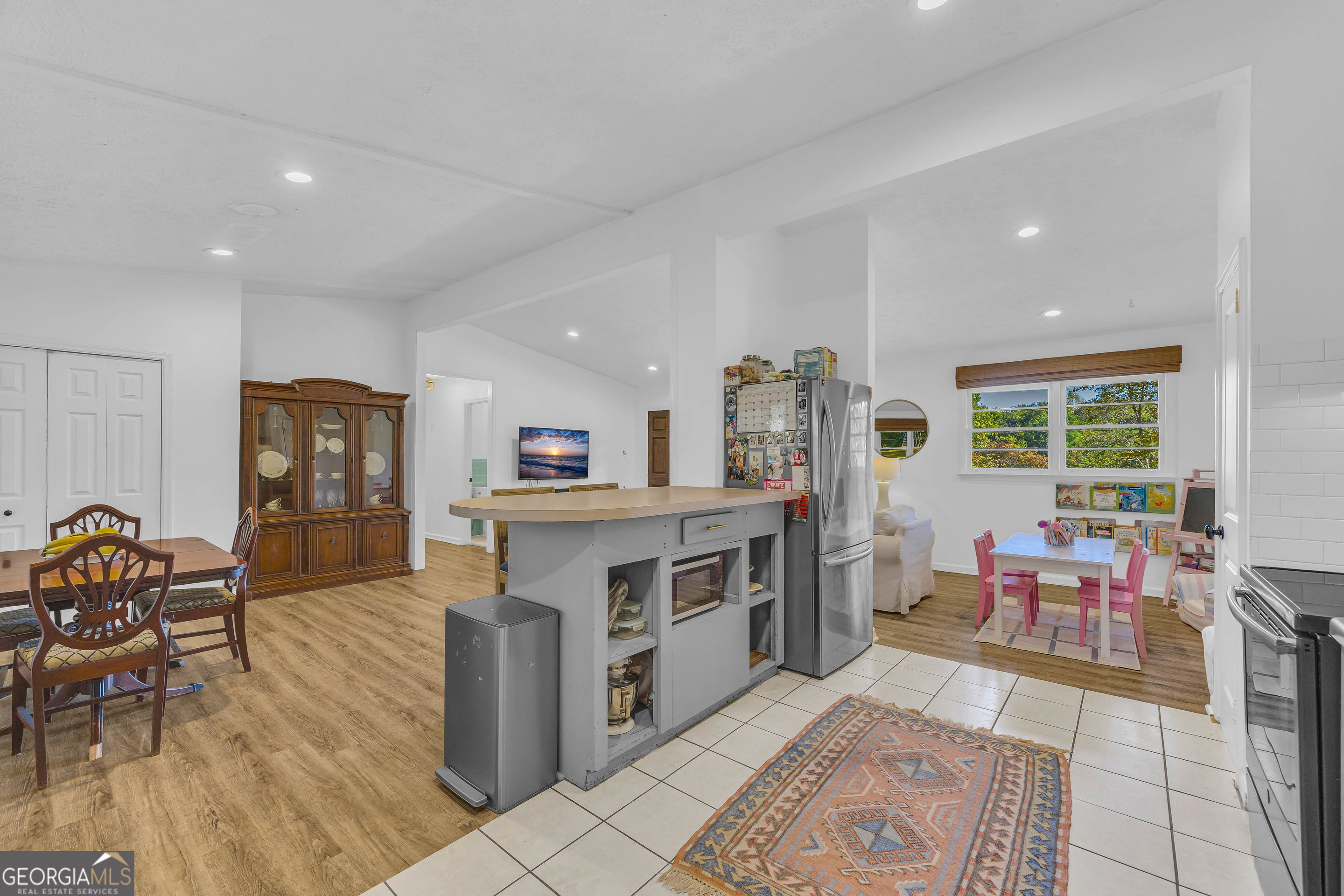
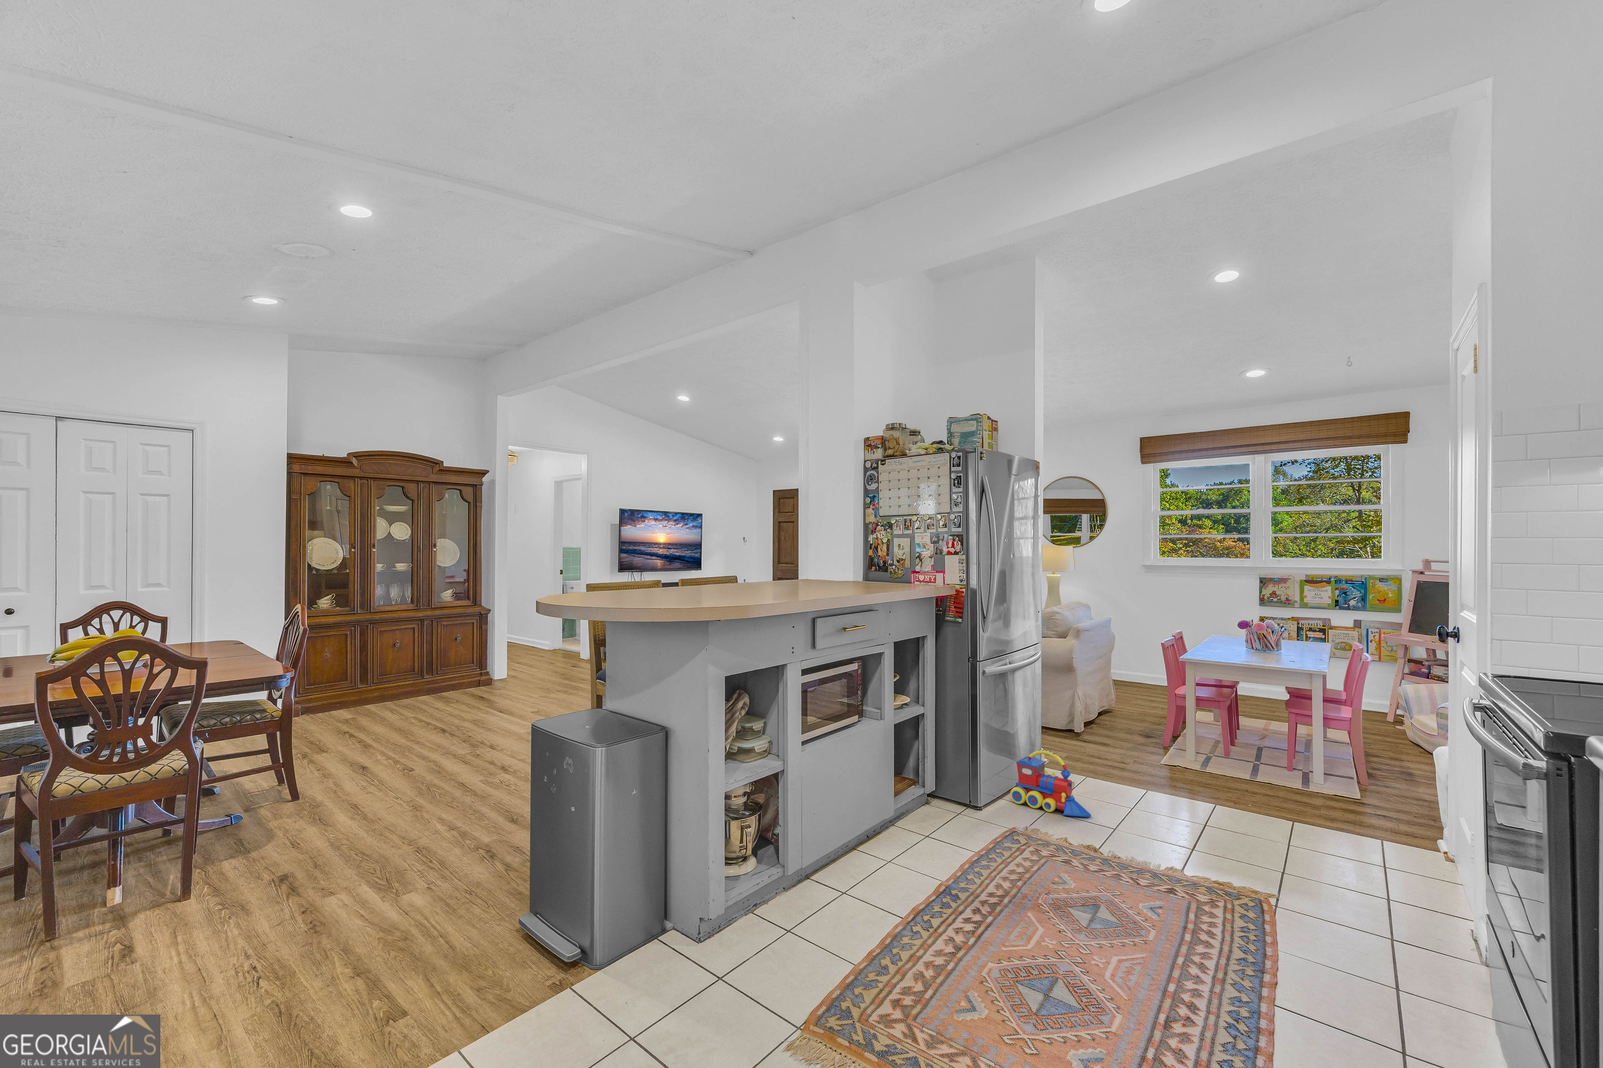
+ toy train (1052, 780)
